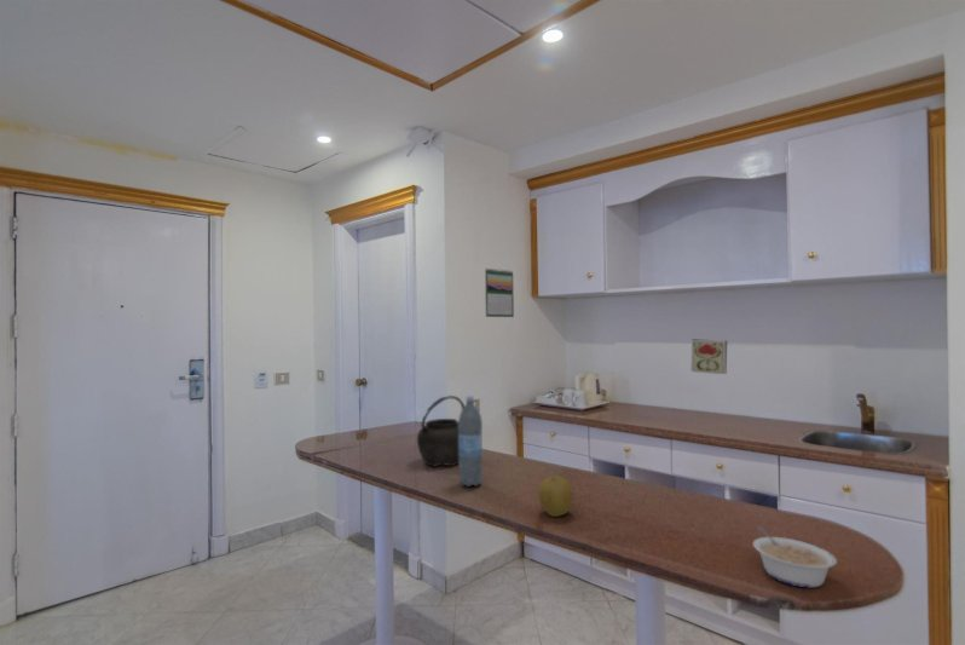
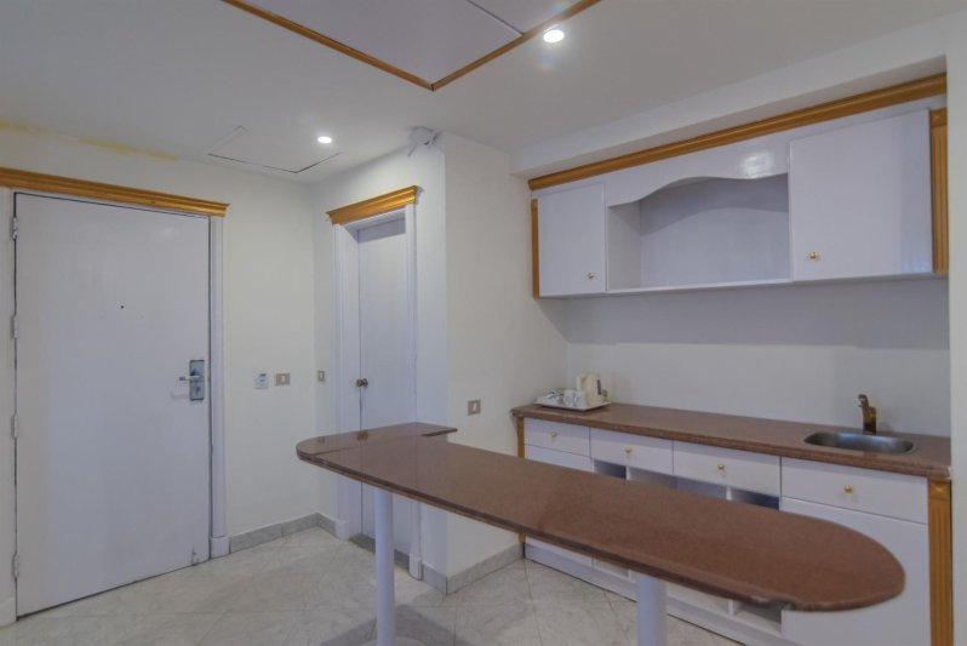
- legume (790, 559)
- decorative tile (707, 356)
- kettle (449, 427)
- water bottle (470, 440)
- fruit (555, 495)
- calendar (499, 292)
